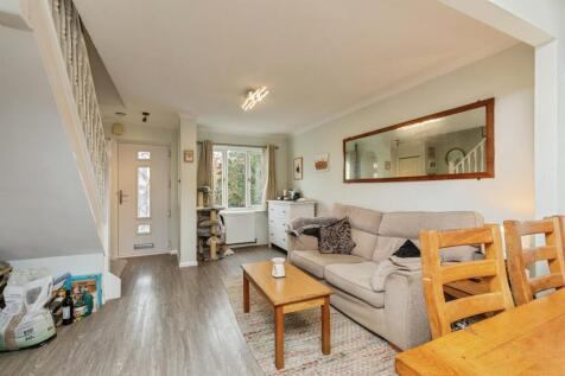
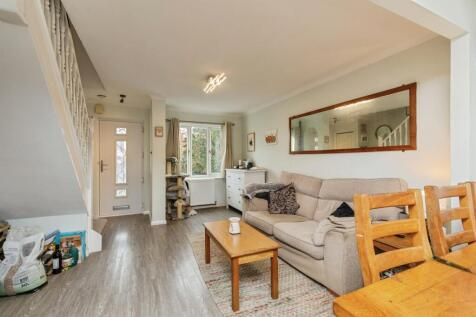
+ pen (453, 263)
